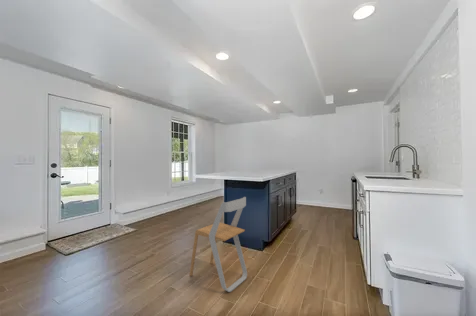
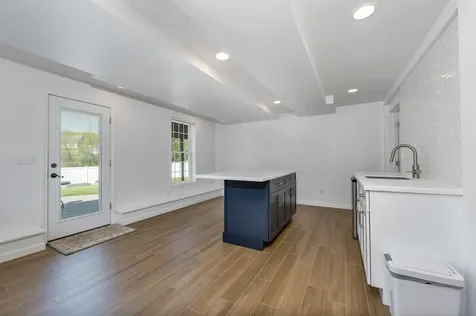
- chair (218, 236)
